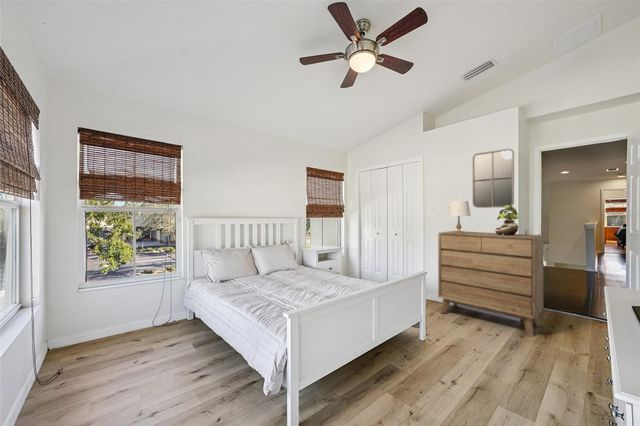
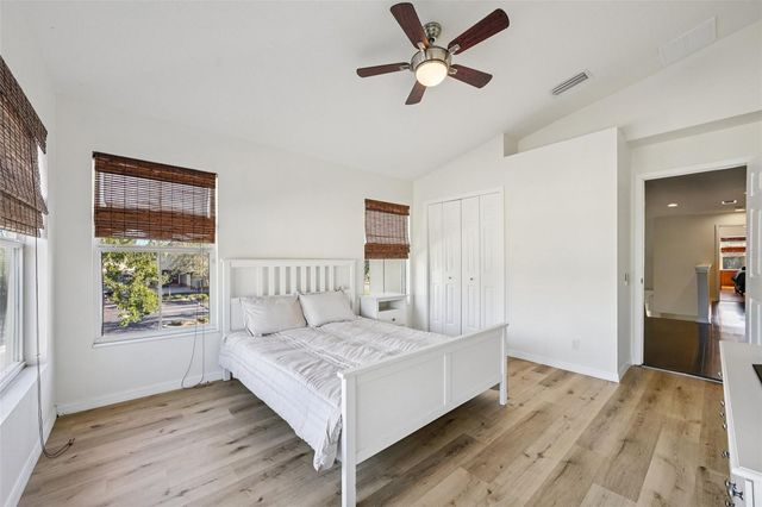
- potted plant (506, 219)
- table lamp (458, 217)
- home mirror (492, 179)
- dresser (487, 276)
